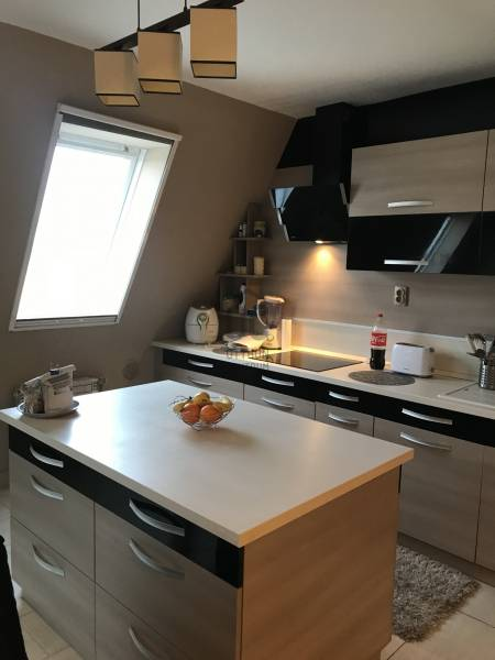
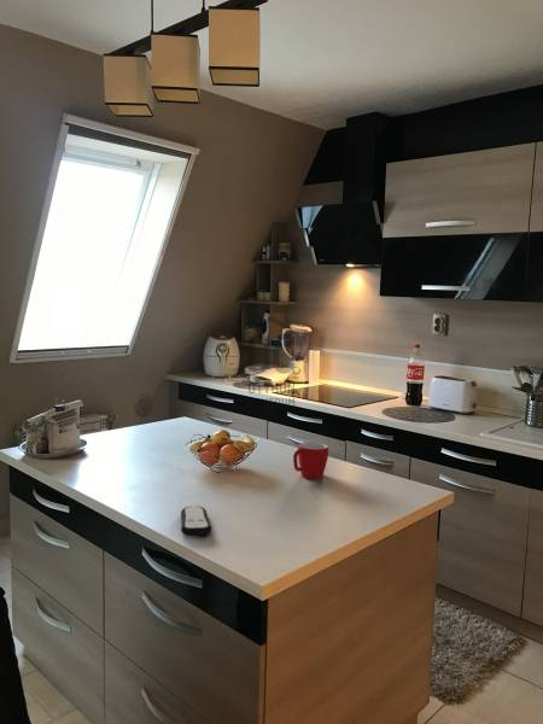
+ remote control (194, 519)
+ mug (309, 461)
